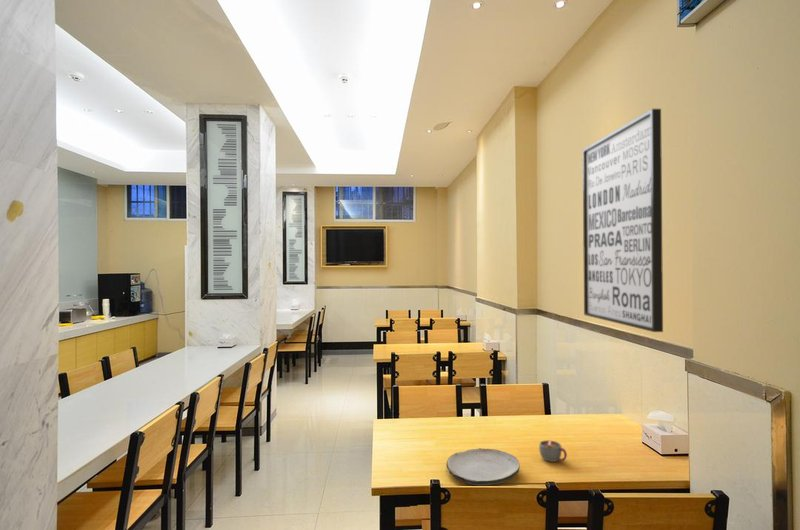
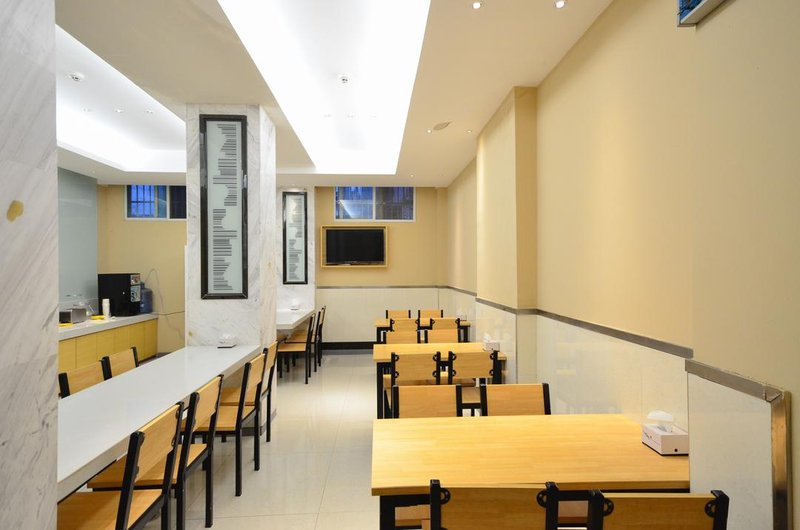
- plate (482, 466)
- mug (553, 449)
- wall art (616, 227)
